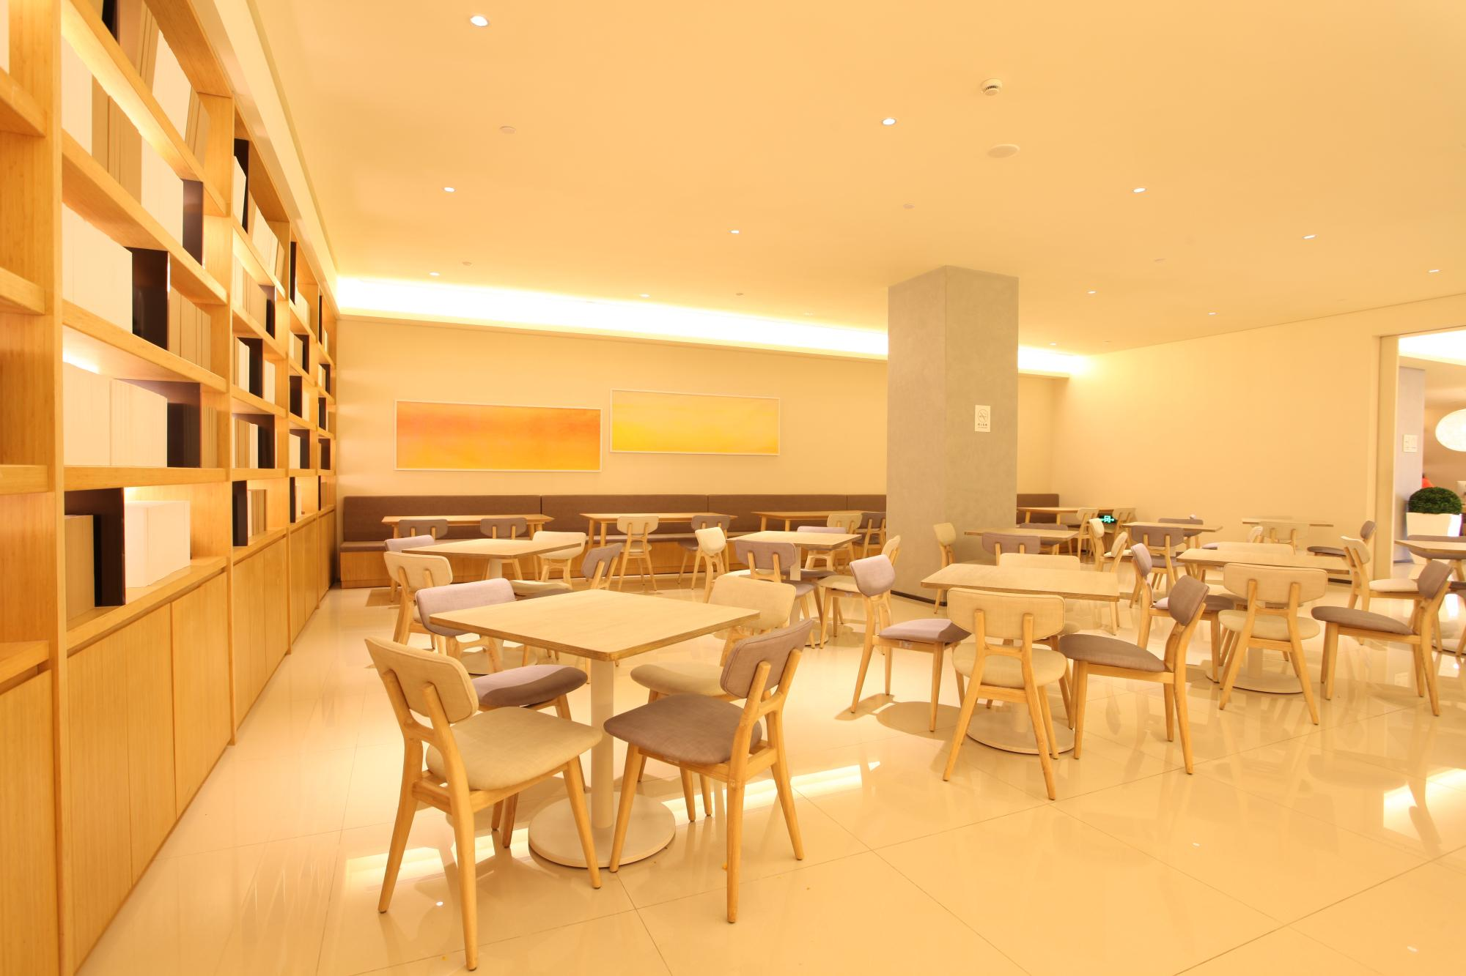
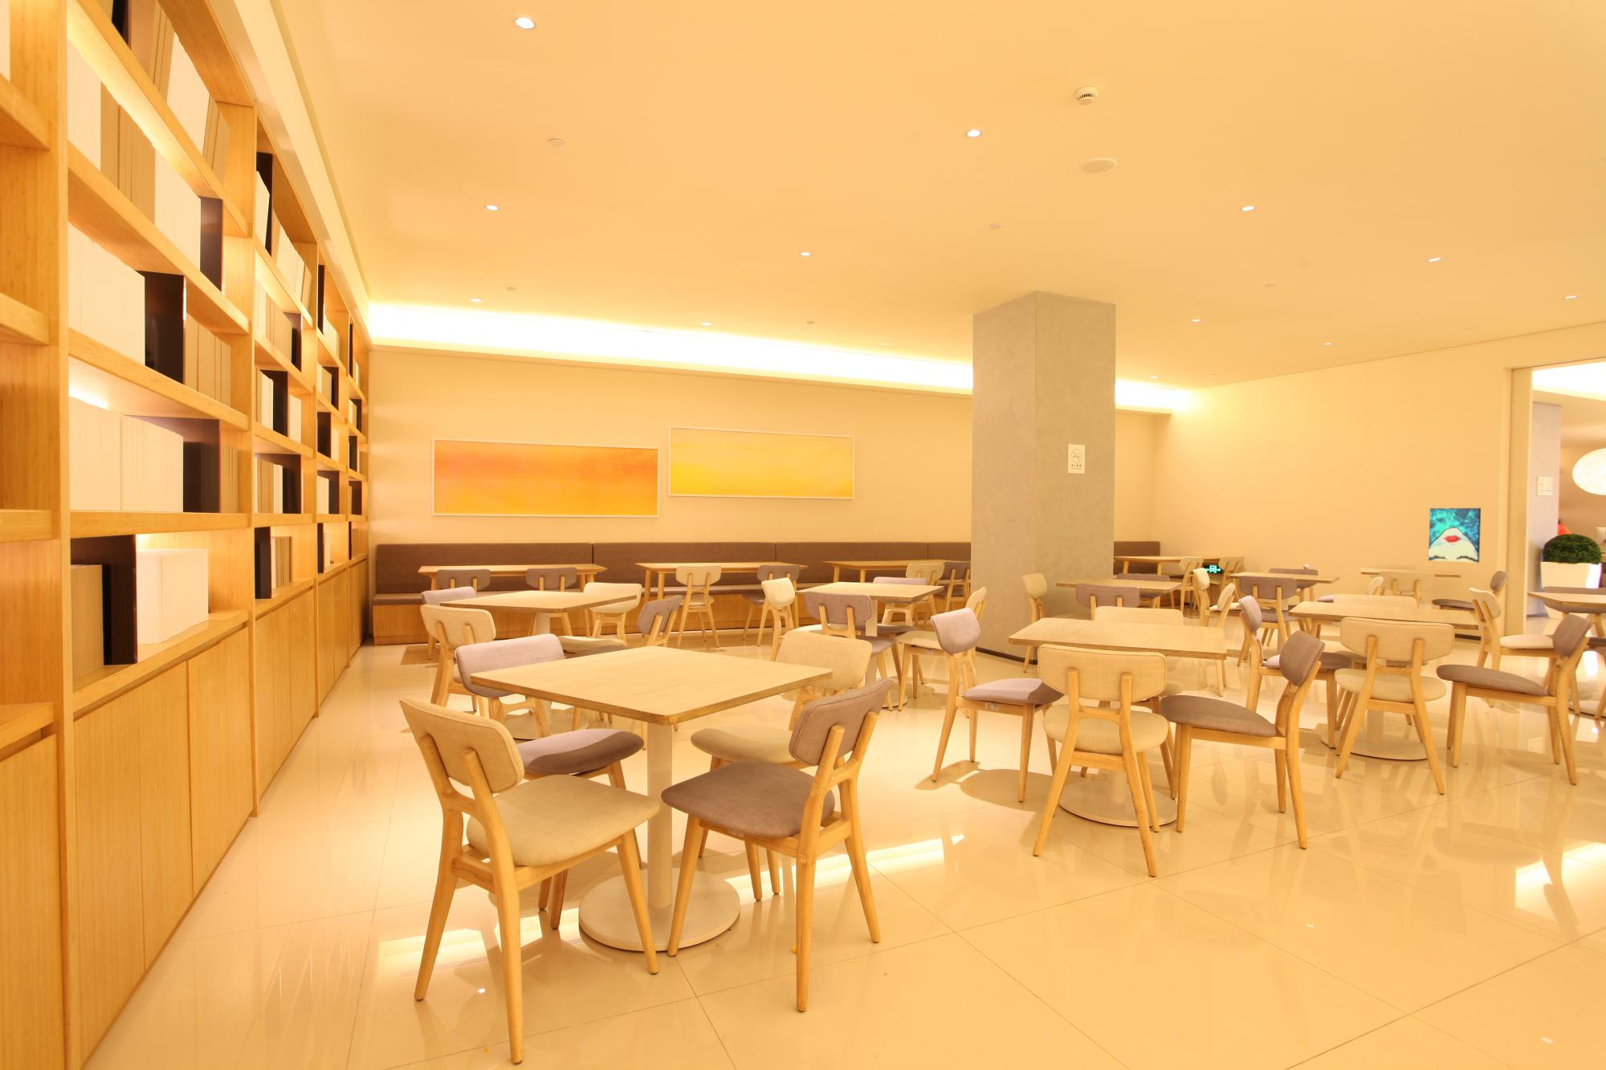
+ wall art (1453, 535)
